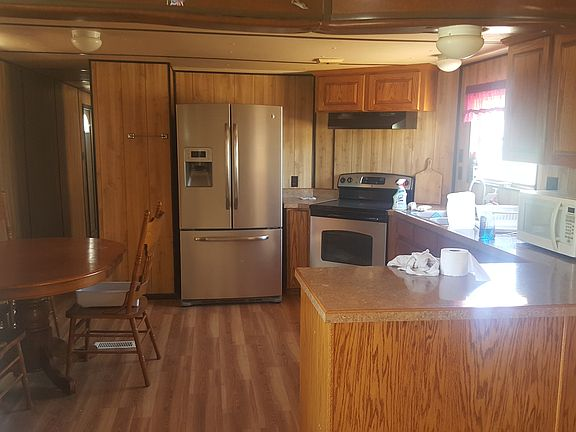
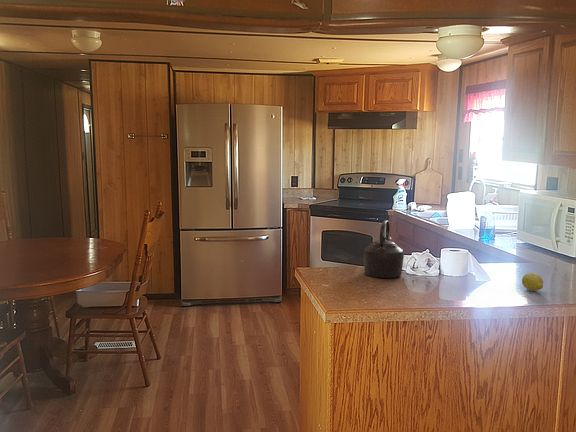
+ fruit (533, 281)
+ kettle (385, 245)
